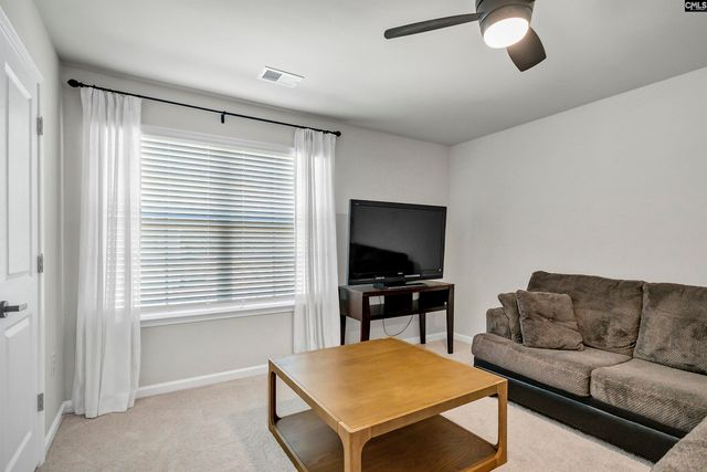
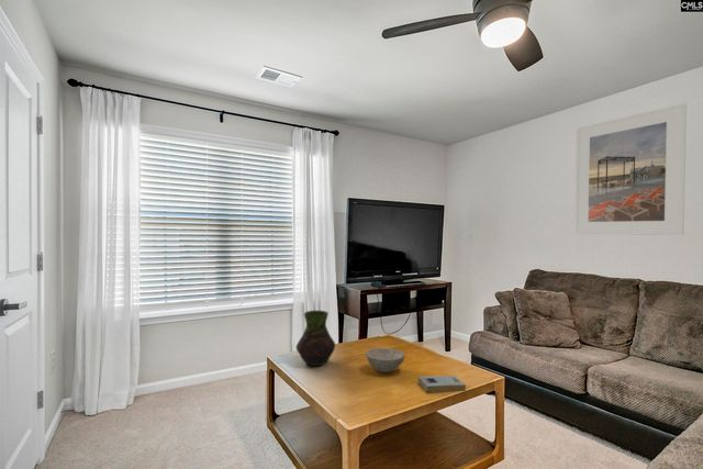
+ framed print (624, 176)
+ book (440, 382)
+ vase (315, 337)
+ bowl (384, 361)
